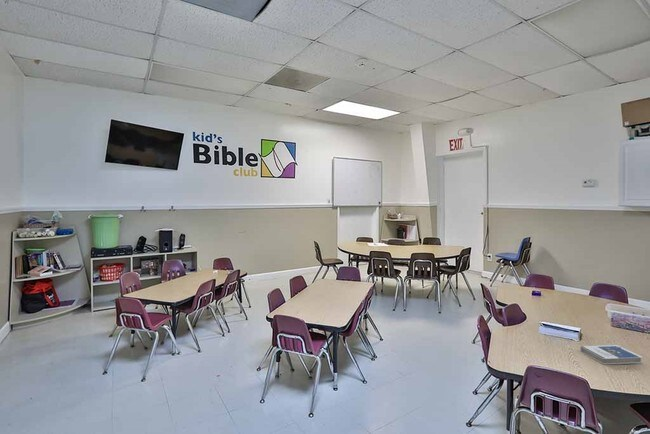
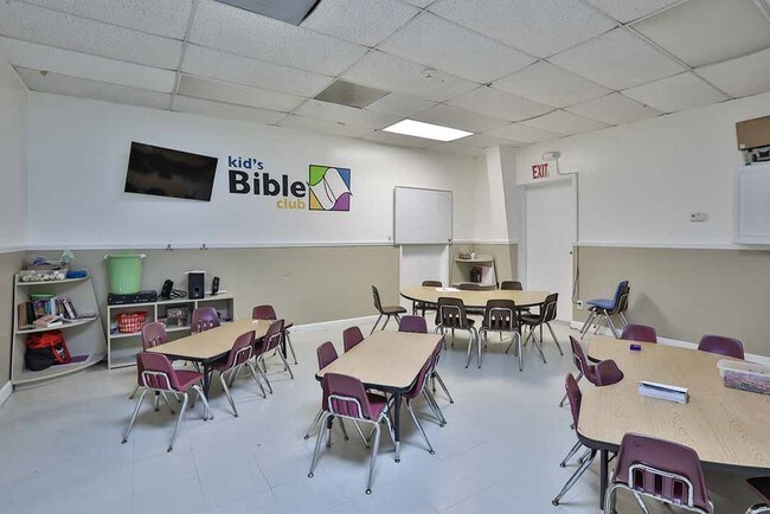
- hardback book (610, 354)
